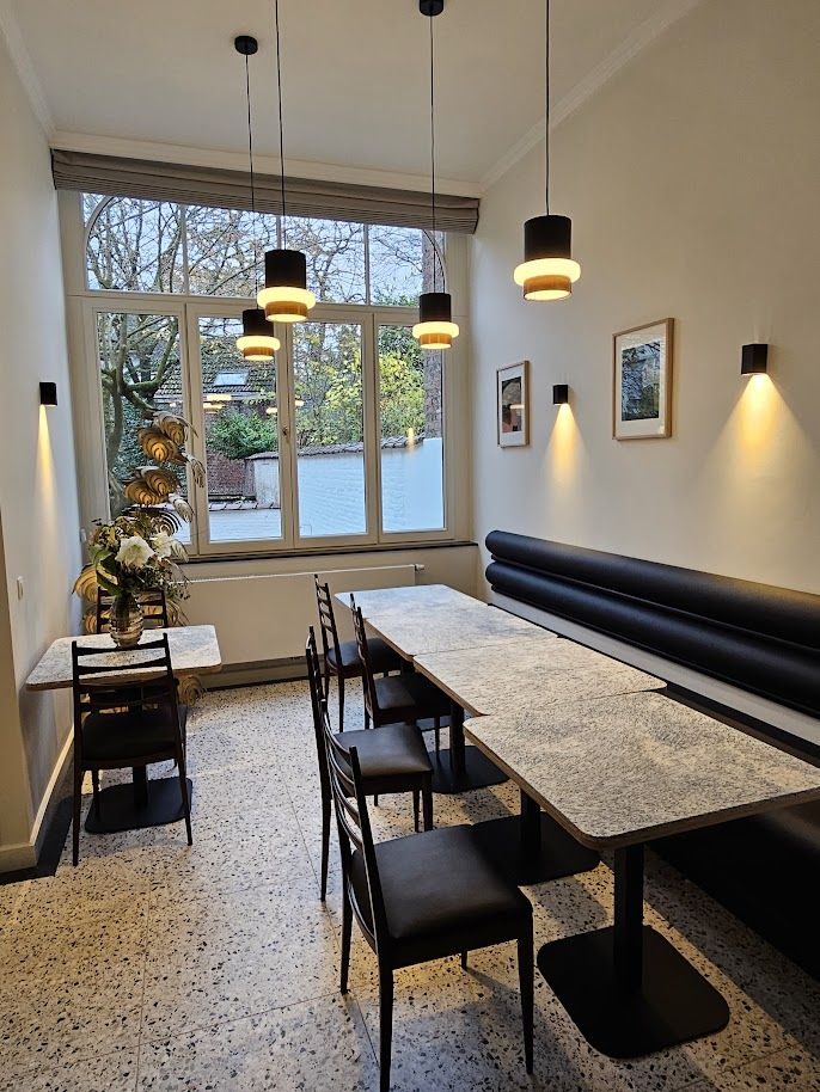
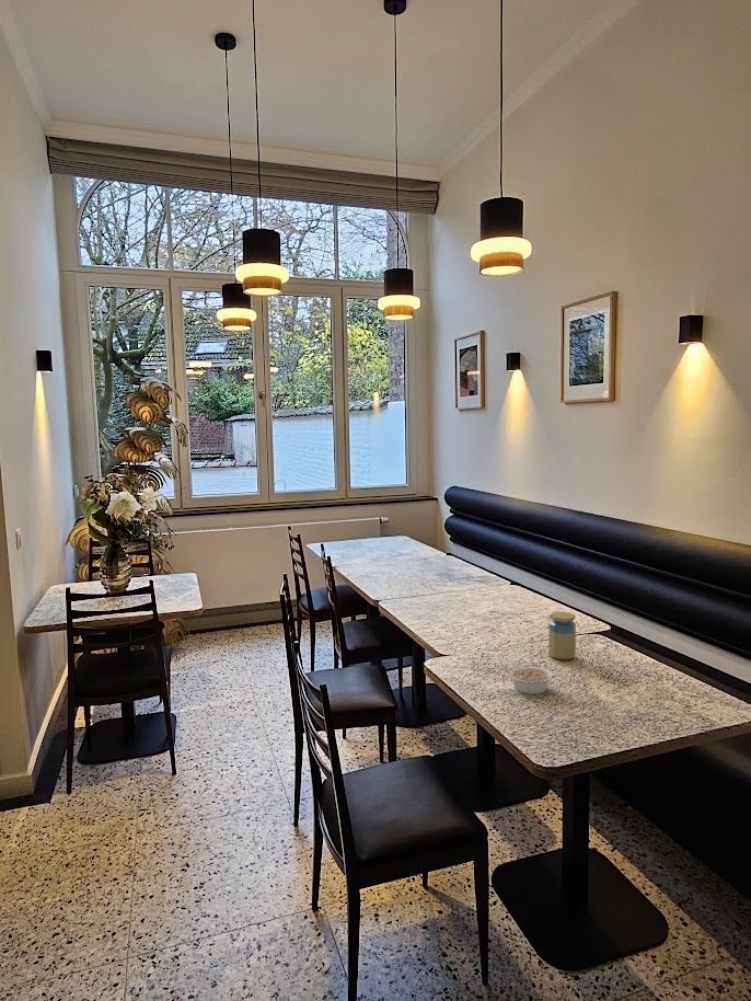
+ legume (532, 679)
+ jar (562, 635)
